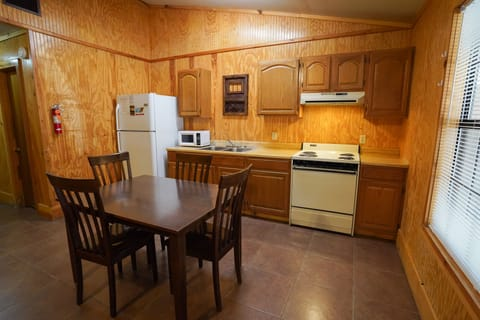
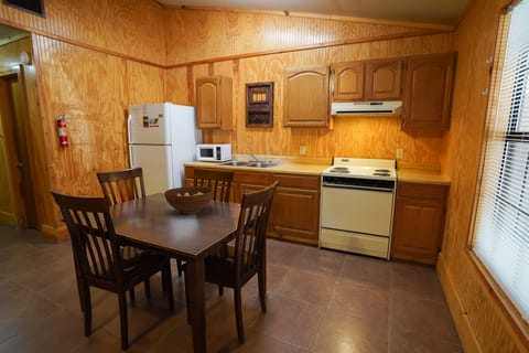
+ fruit bowl (190, 201)
